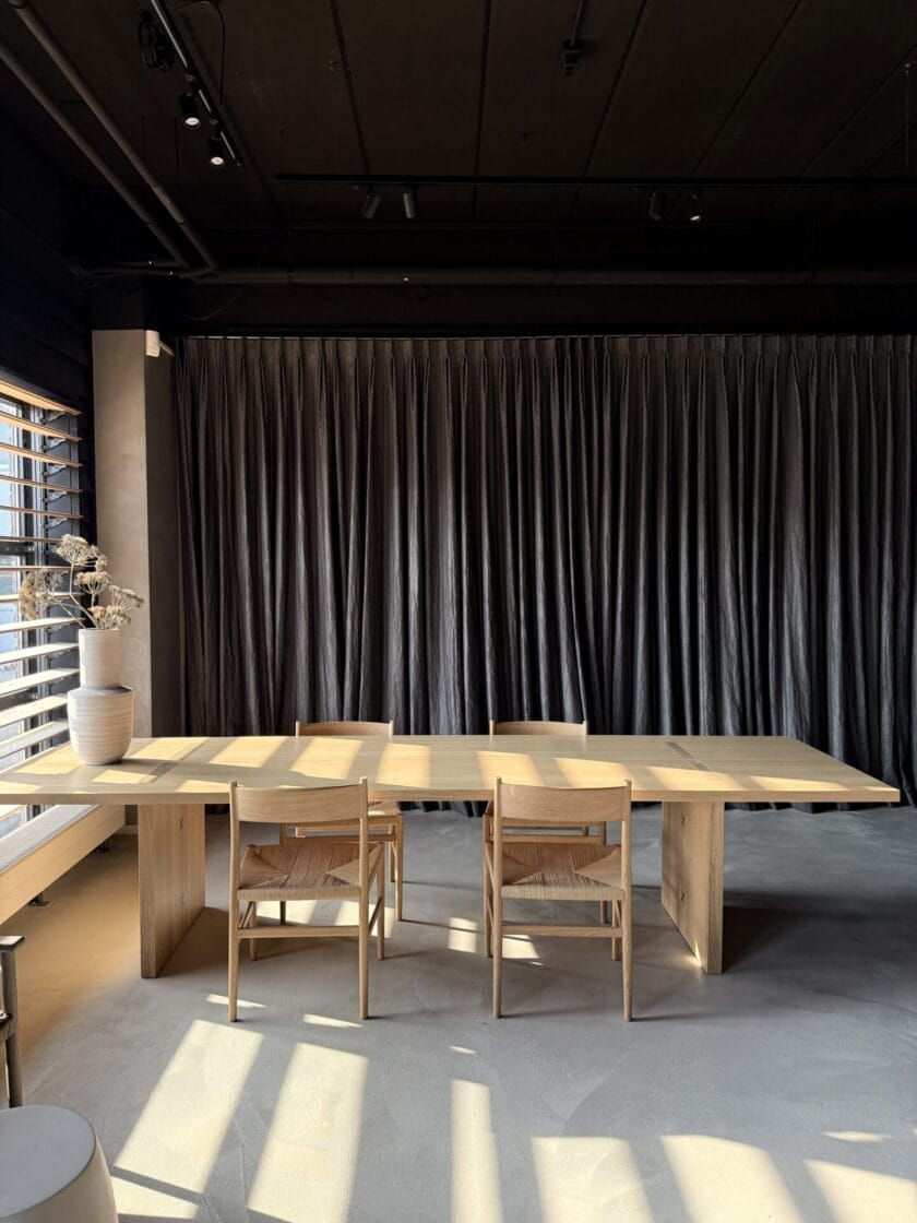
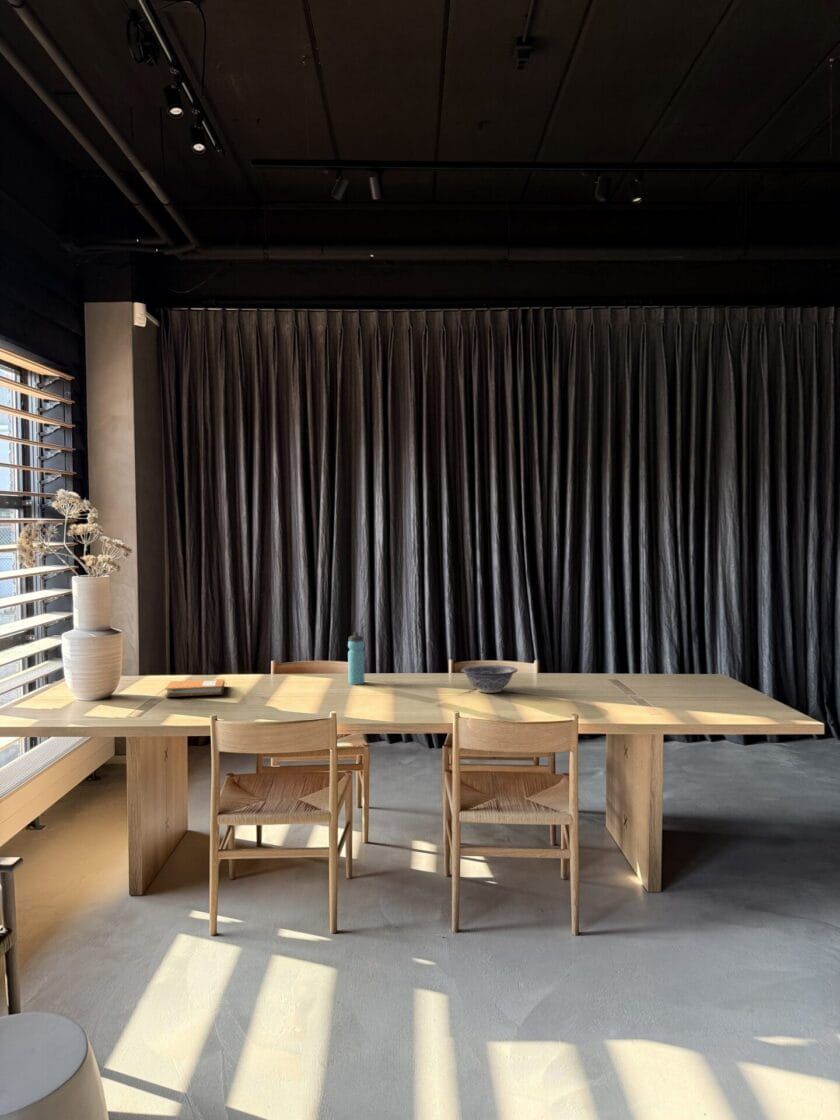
+ decorative bowl (489, 679)
+ notebook (197, 687)
+ water bottle (356, 658)
